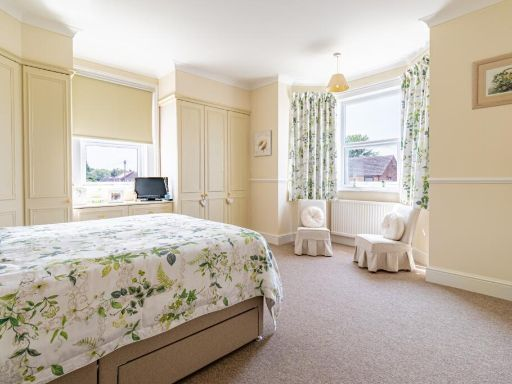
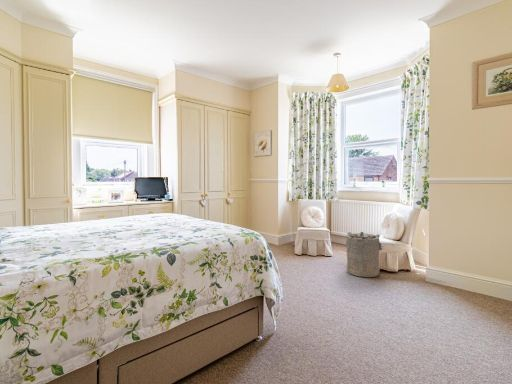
+ laundry hamper (361, 251)
